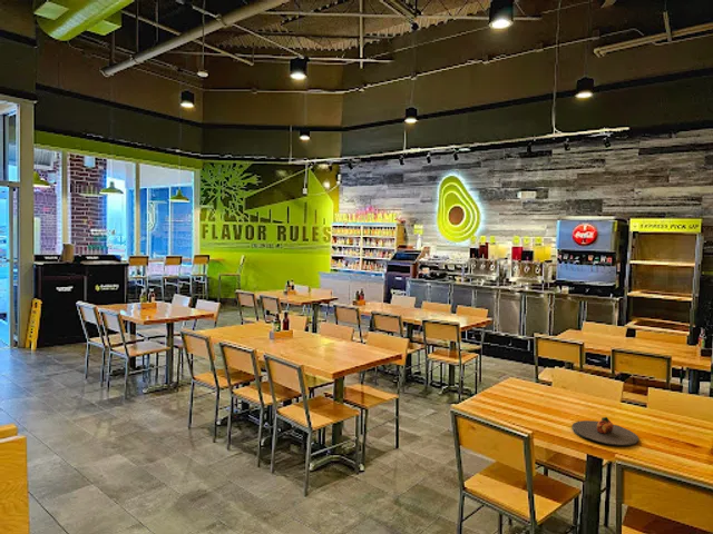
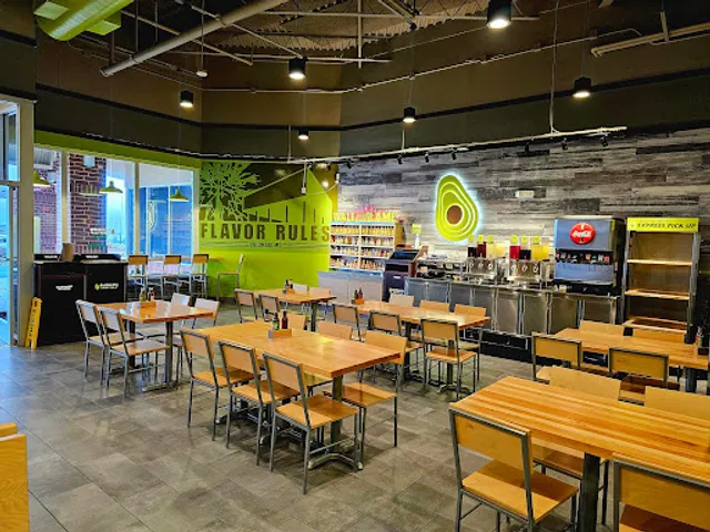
- plate (605, 425)
